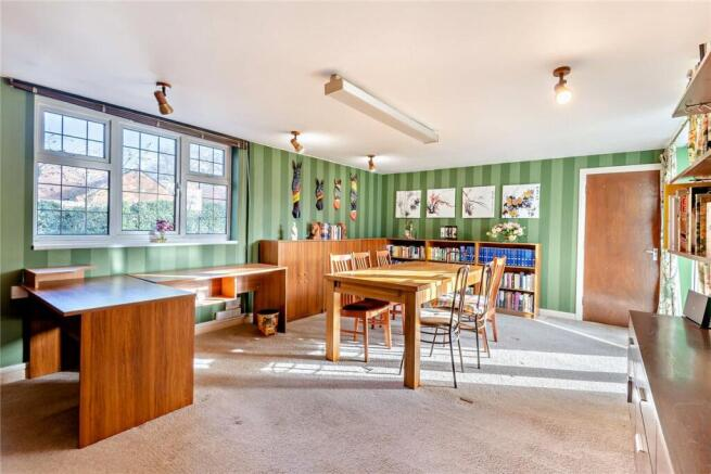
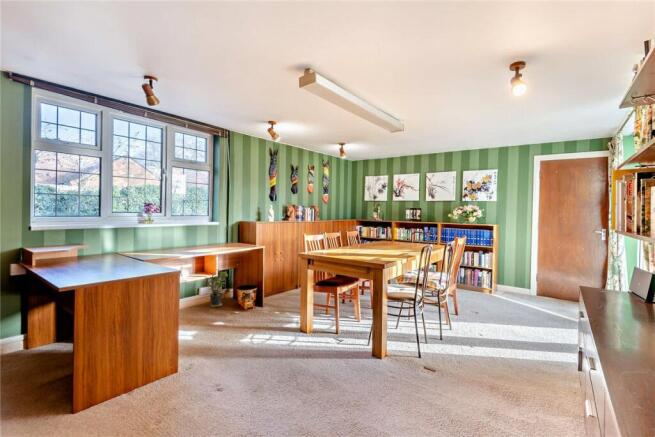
+ potted plant (214, 282)
